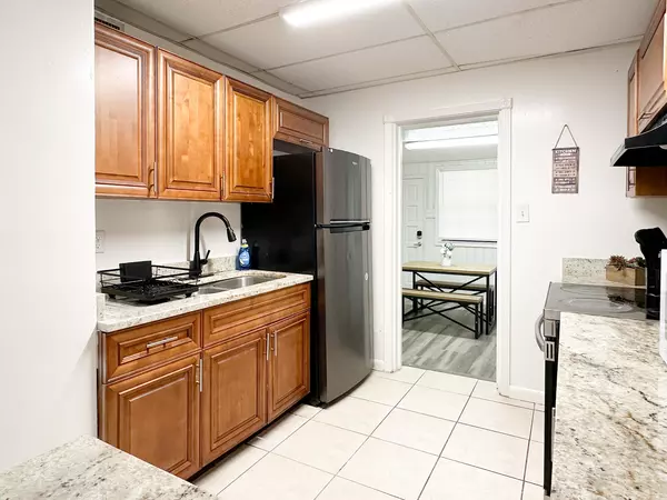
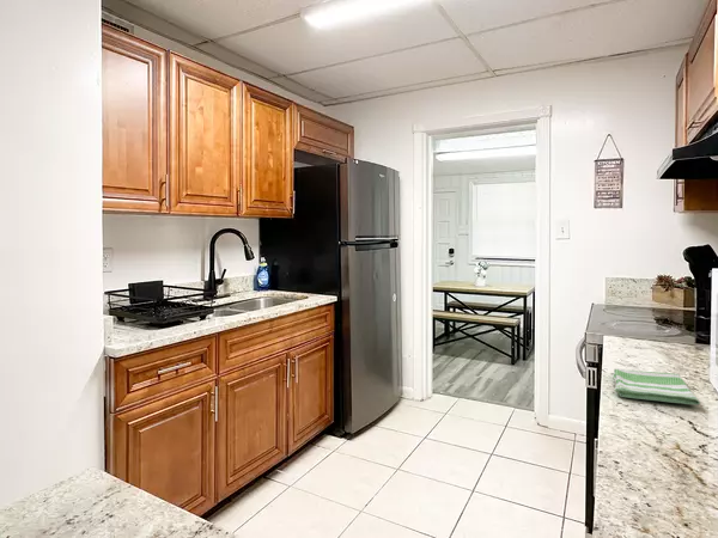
+ dish towel (650, 384)
